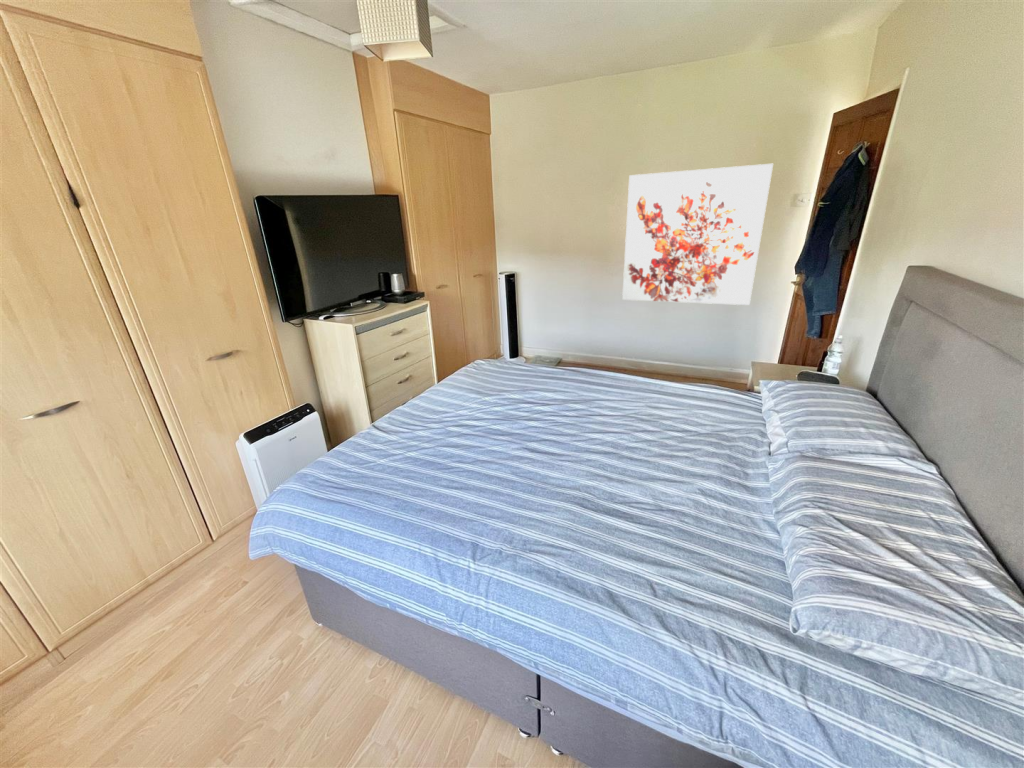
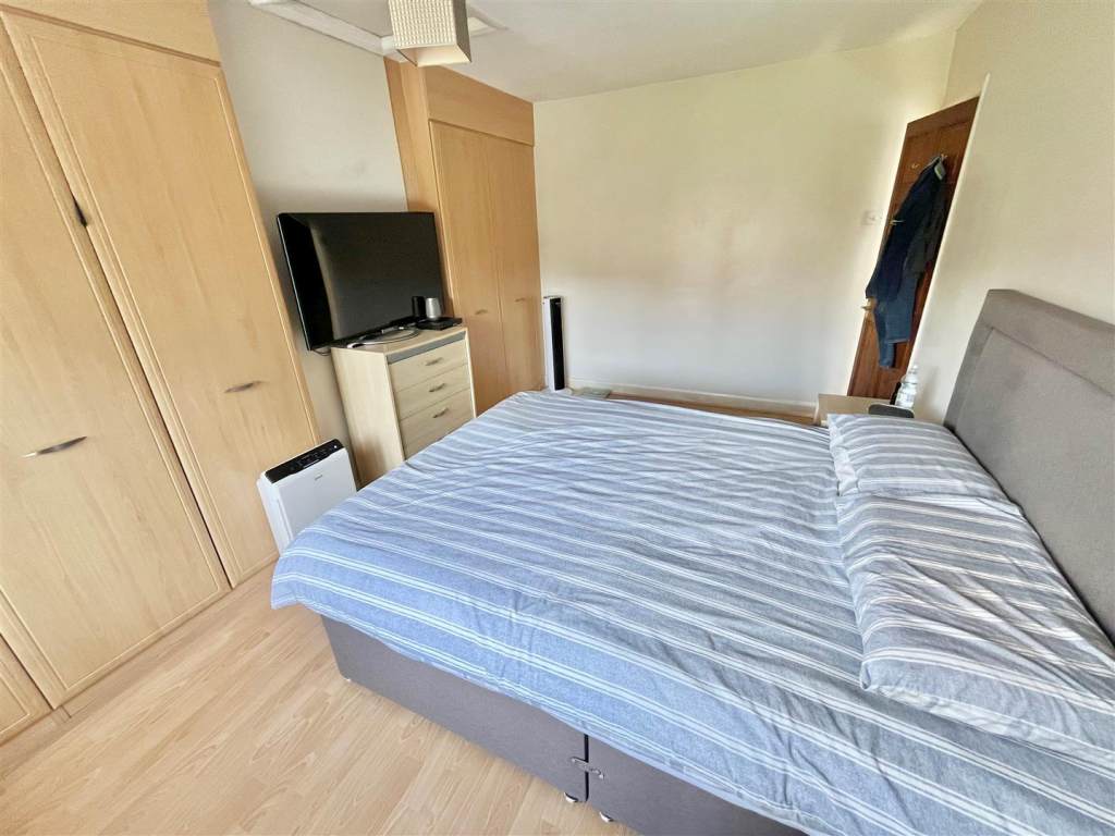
- wall art (689, 239)
